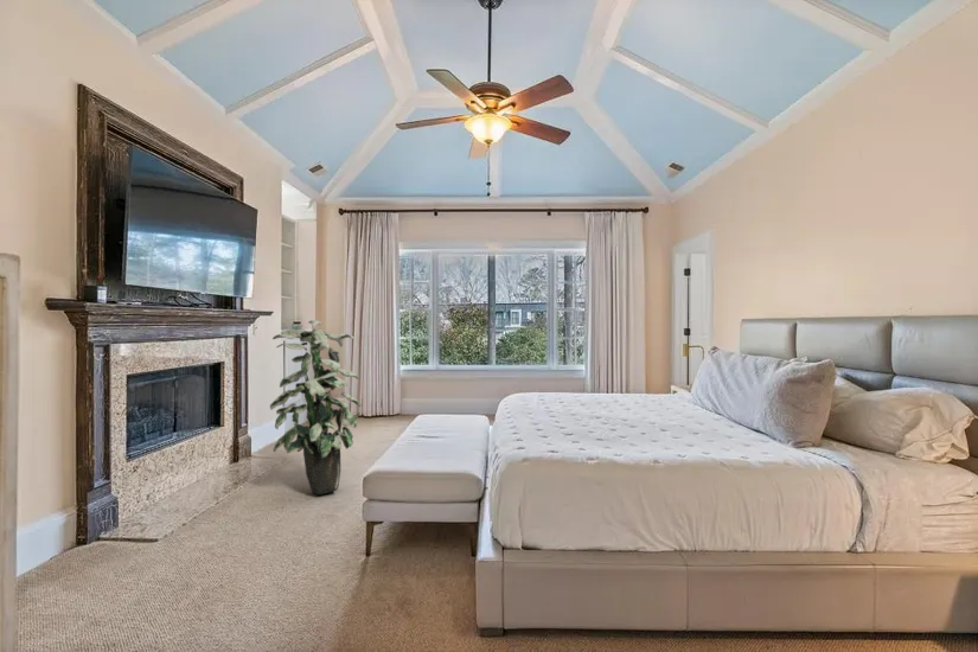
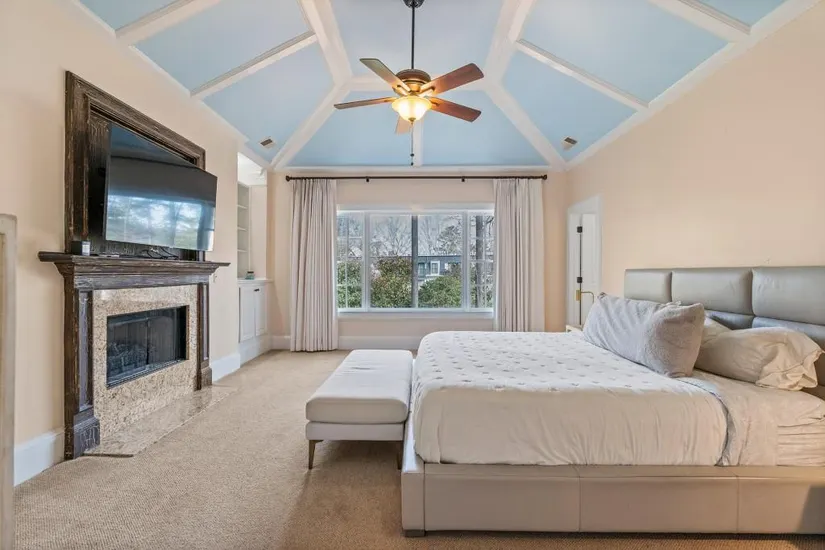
- indoor plant (315, 405)
